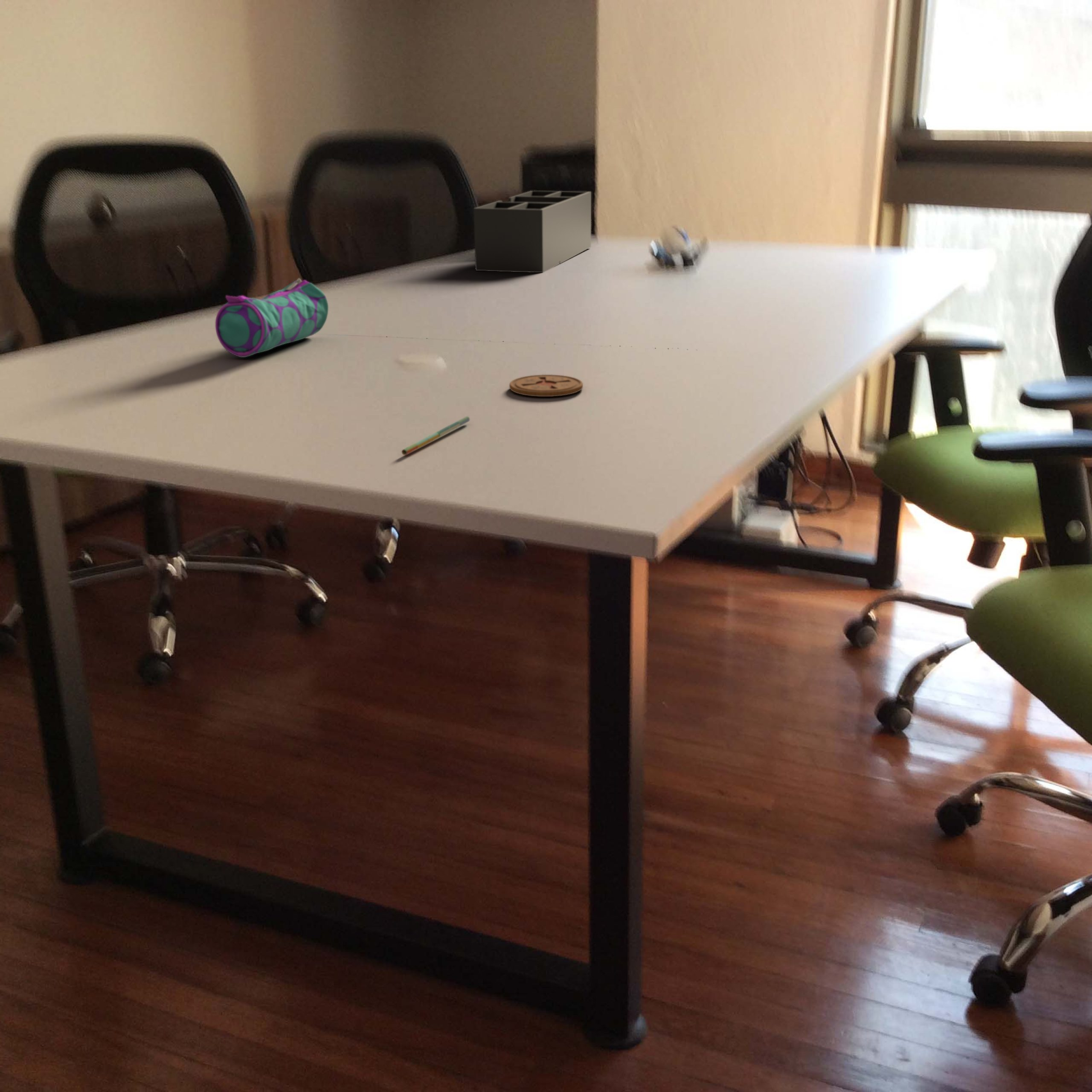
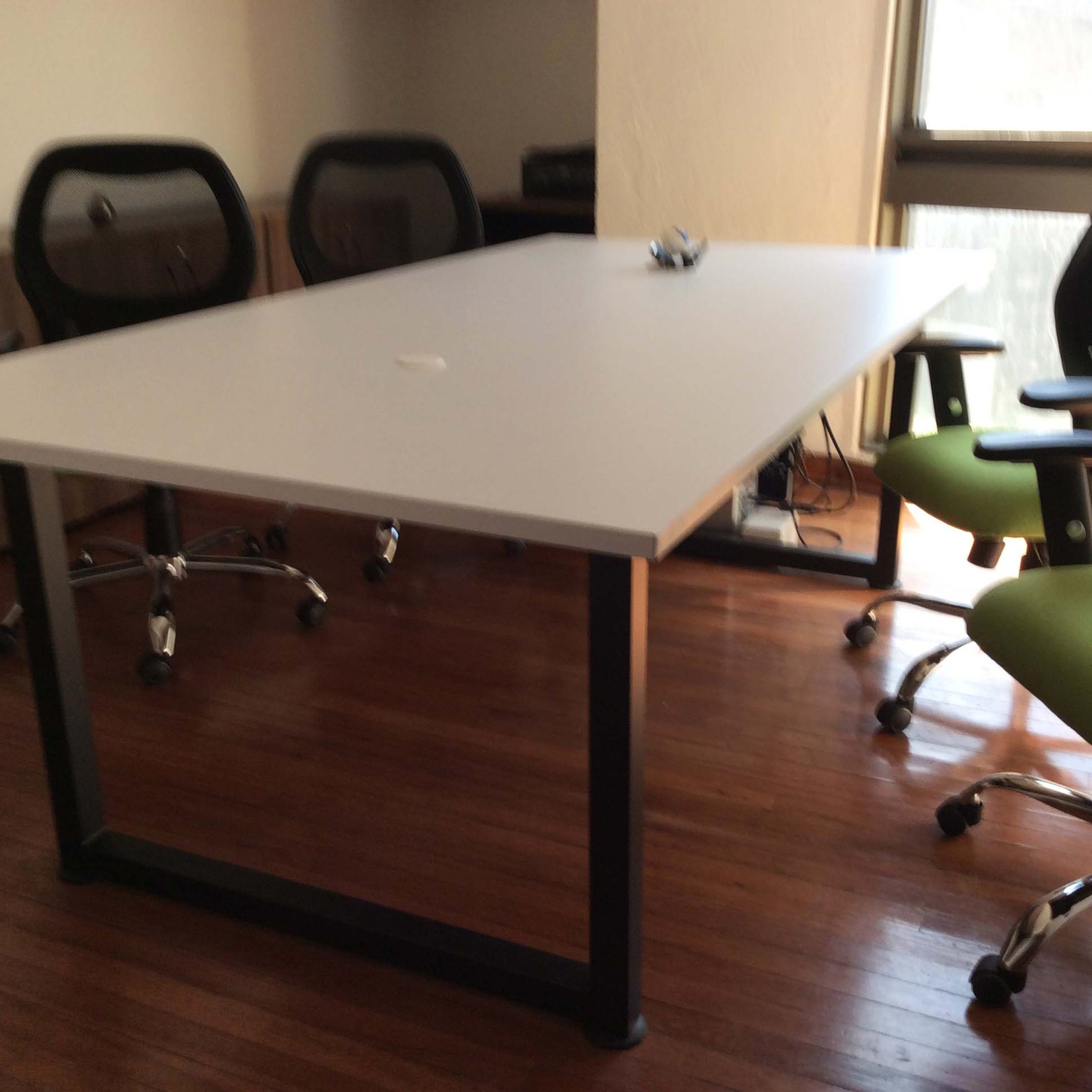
- desk organizer (536, 229)
- pen (437, 435)
- pencil case (273, 316)
- coaster (546, 385)
